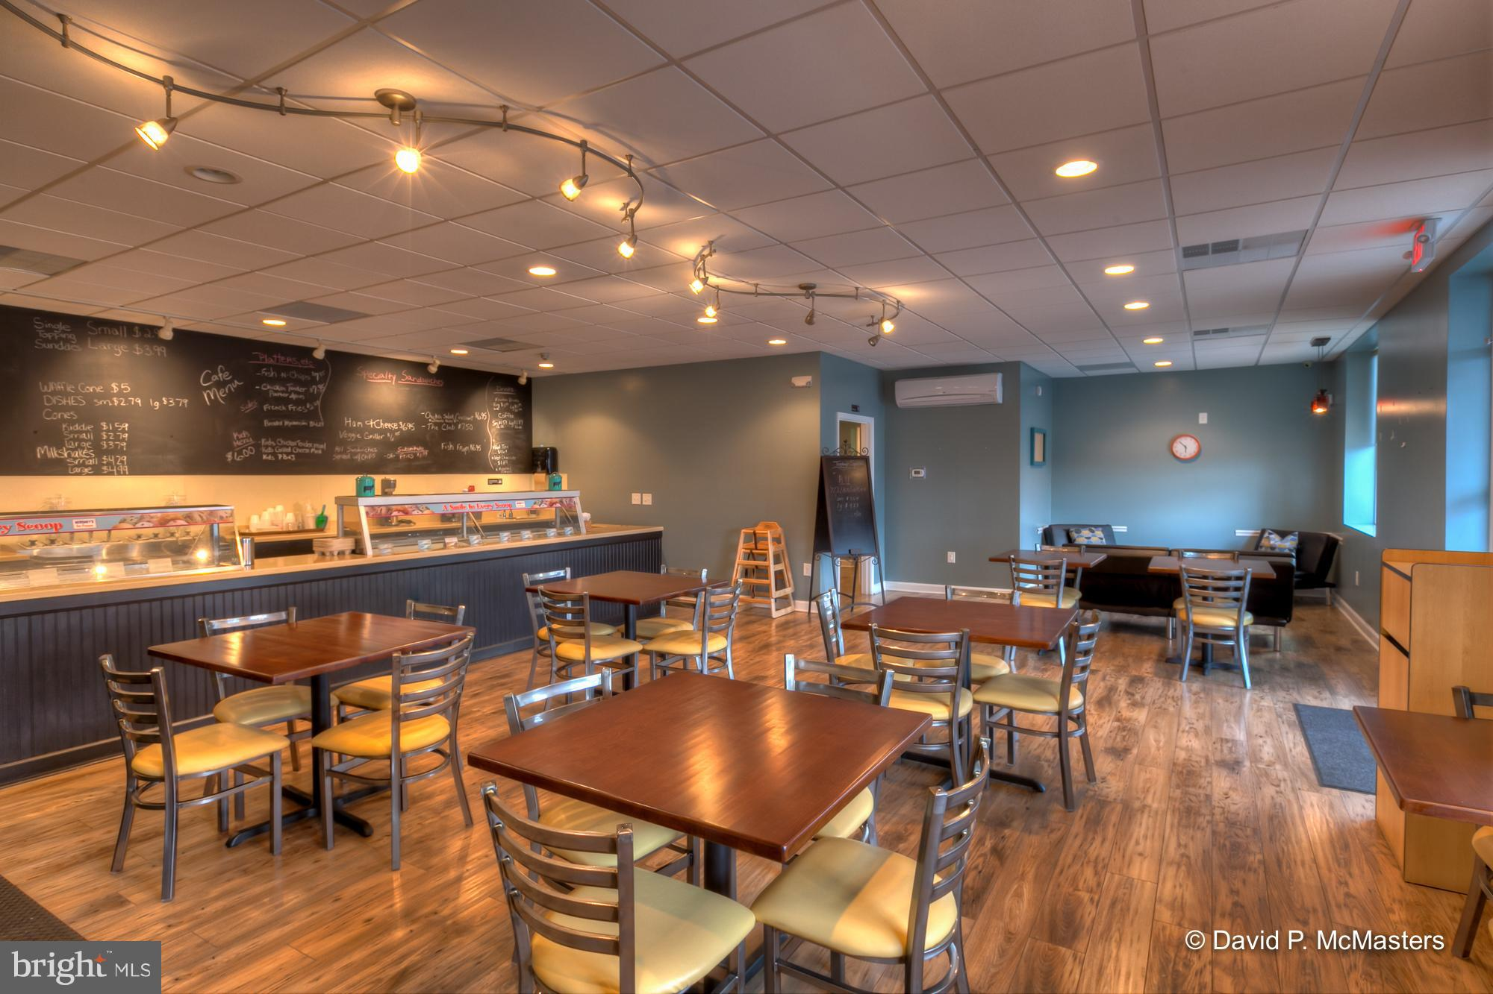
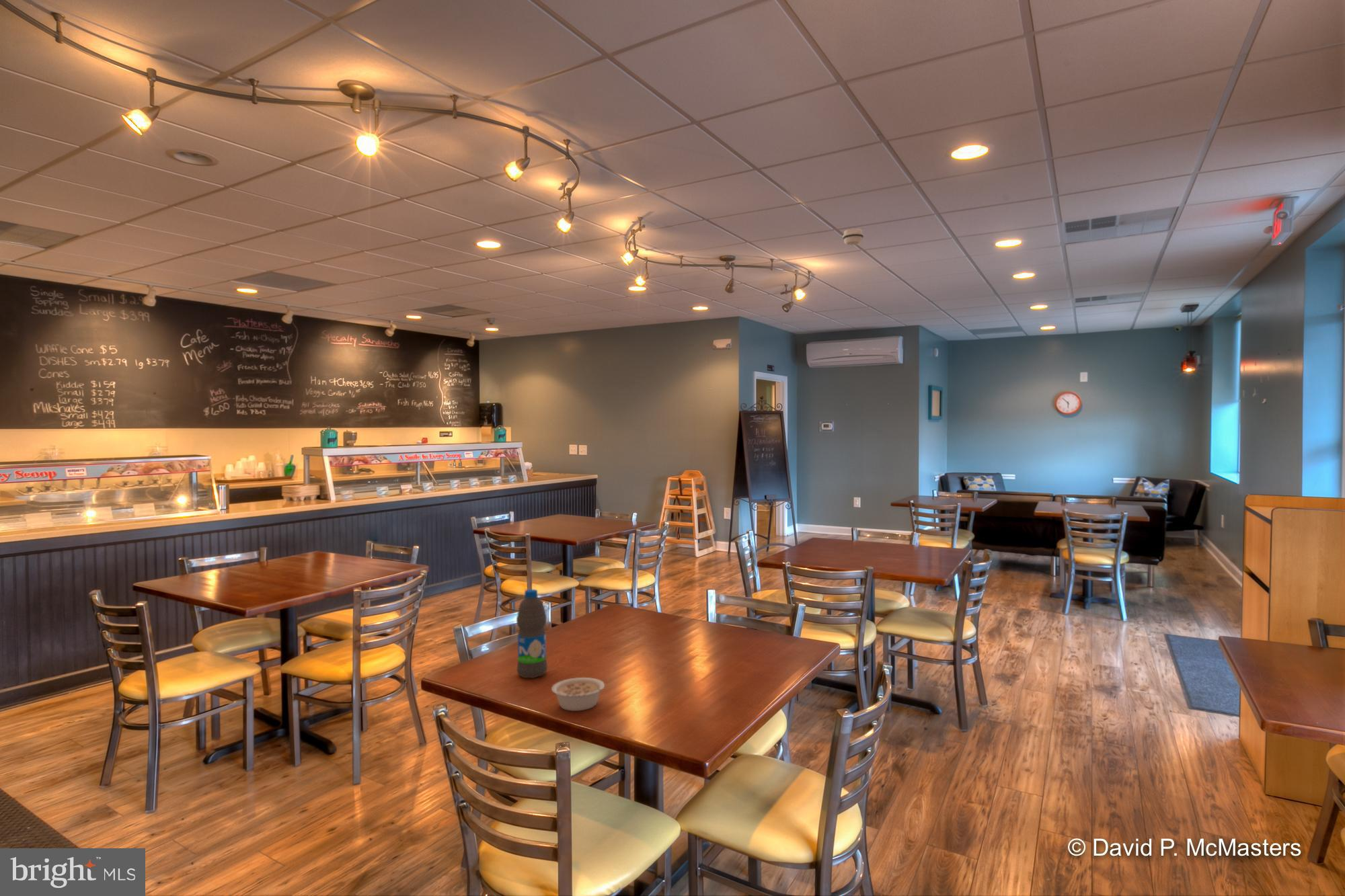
+ water bottle (531, 632)
+ legume (580, 693)
+ smoke detector (853, 237)
